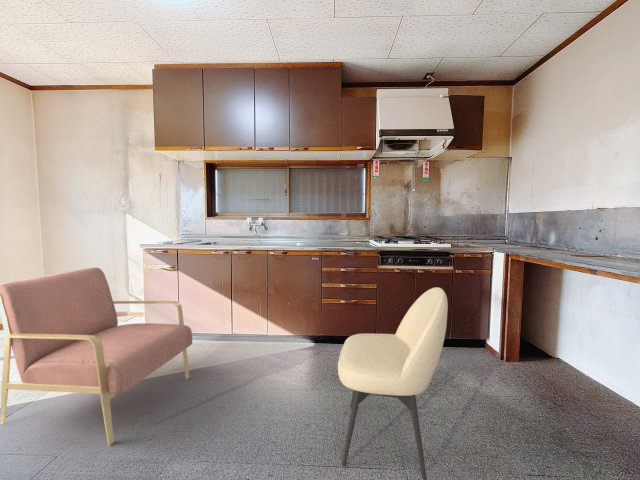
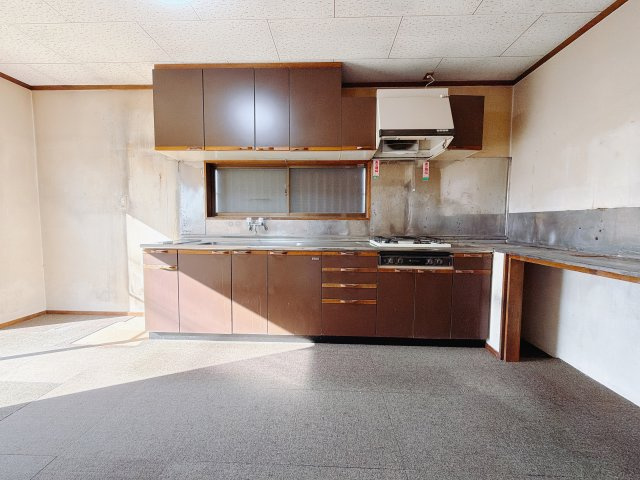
- chair (389, 363)
- chair (105, 338)
